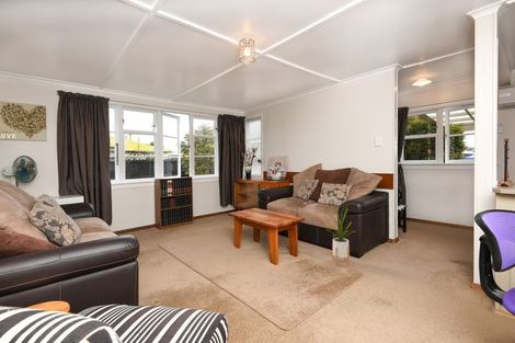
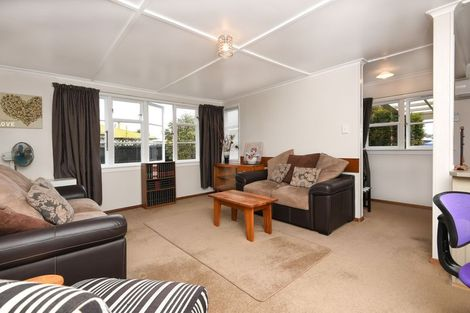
- house plant (341, 232)
